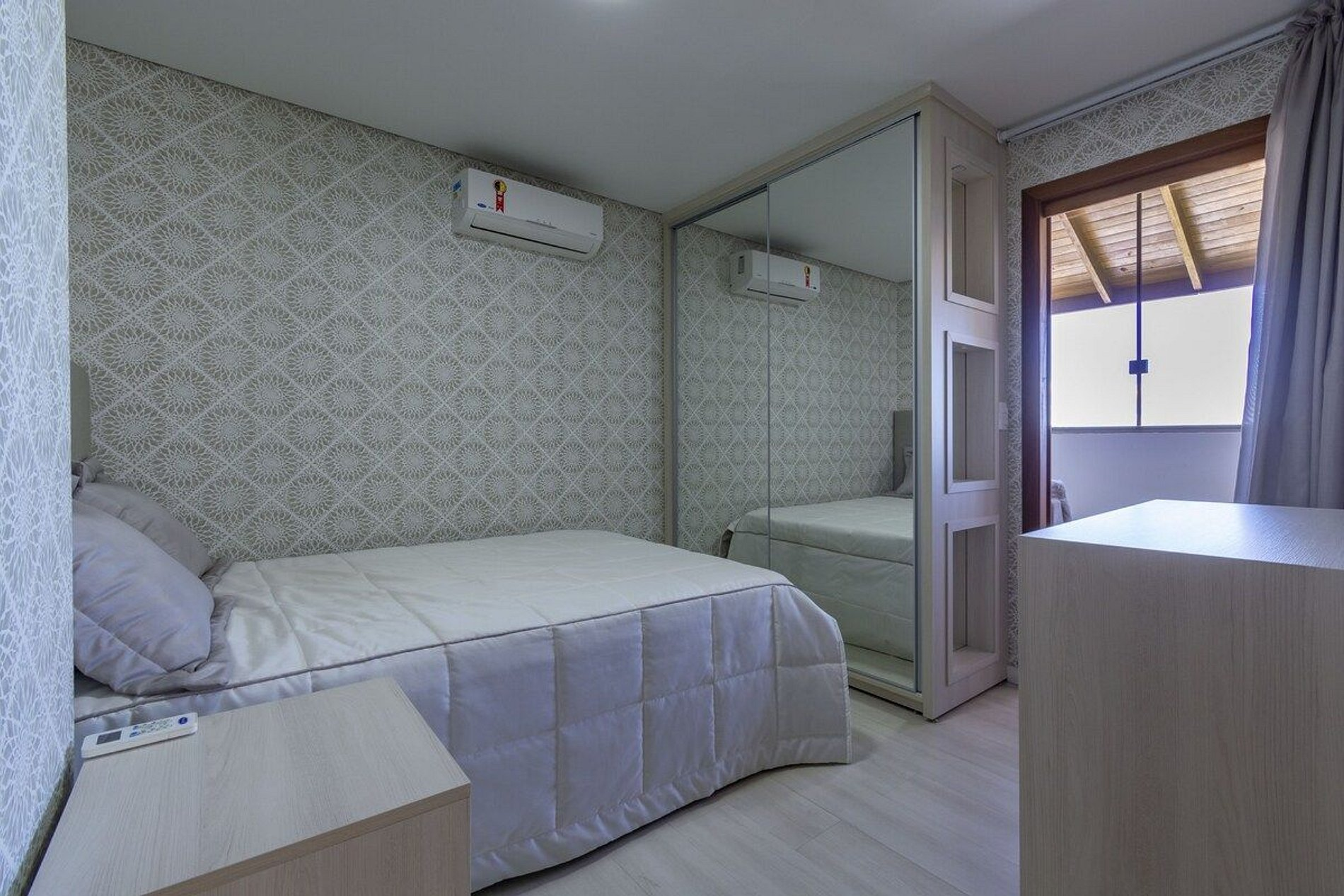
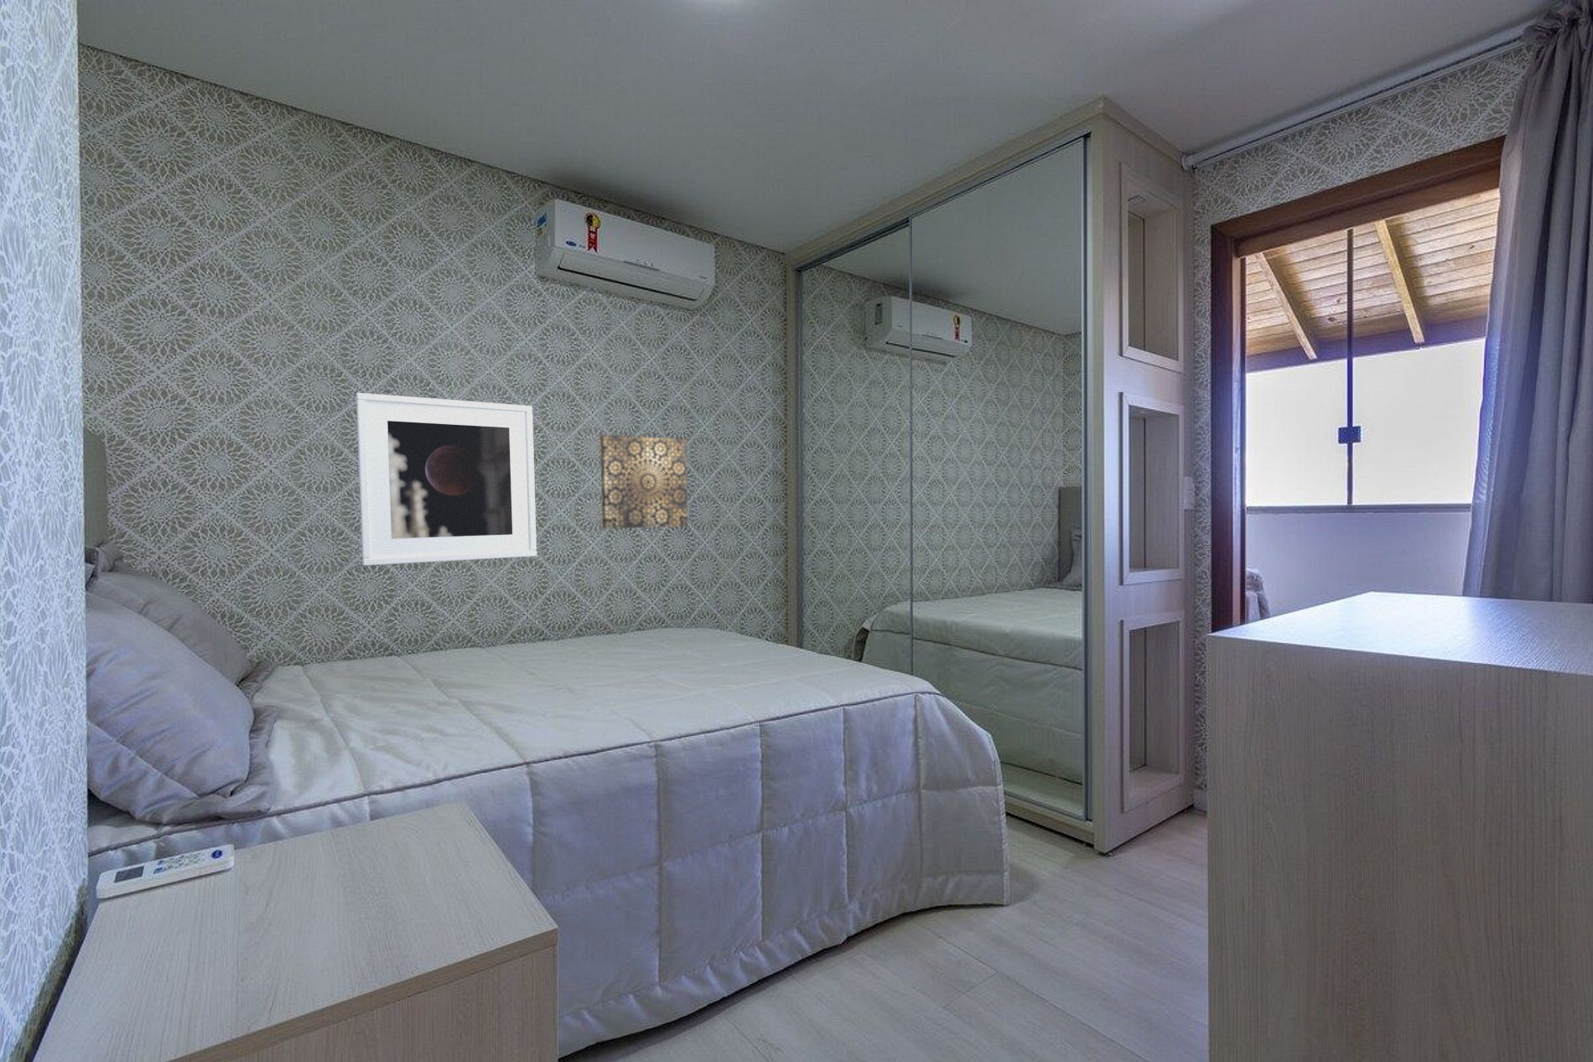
+ wall art (645, 482)
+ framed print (453, 480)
